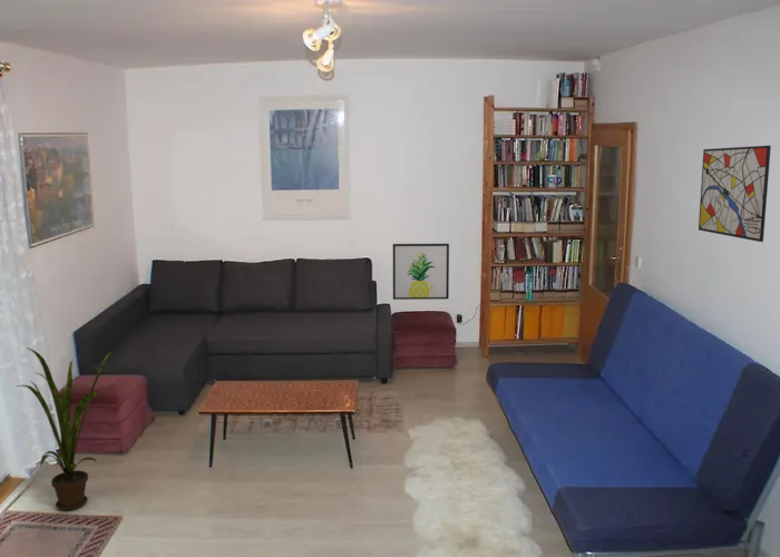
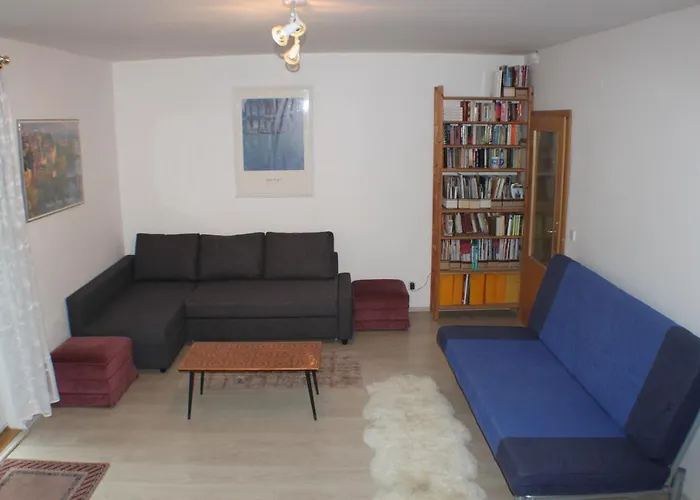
- wall art (420, 271)
- house plant (57, 431)
- wall art (731, 192)
